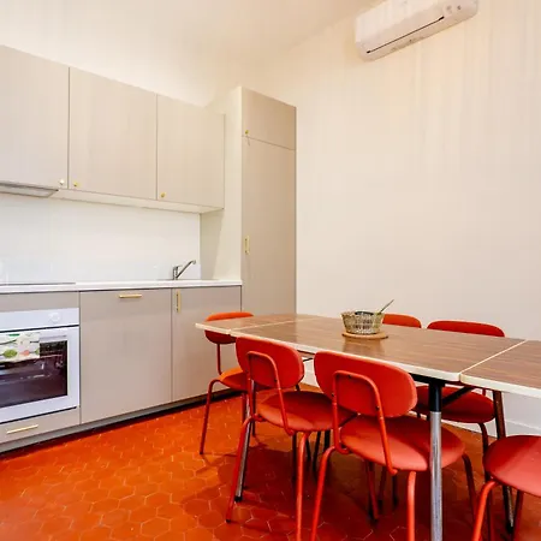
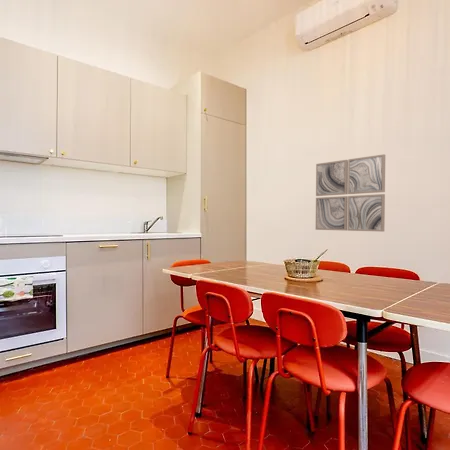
+ wall art (347, 196)
